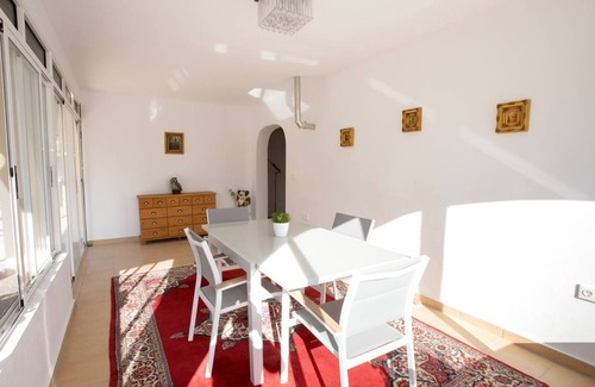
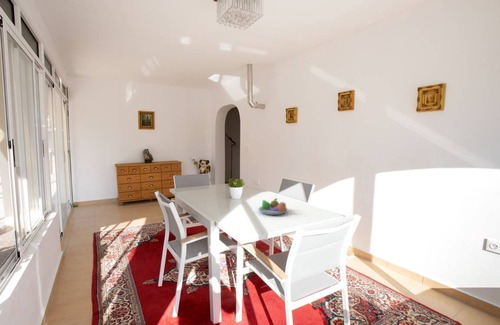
+ fruit bowl (272, 205)
